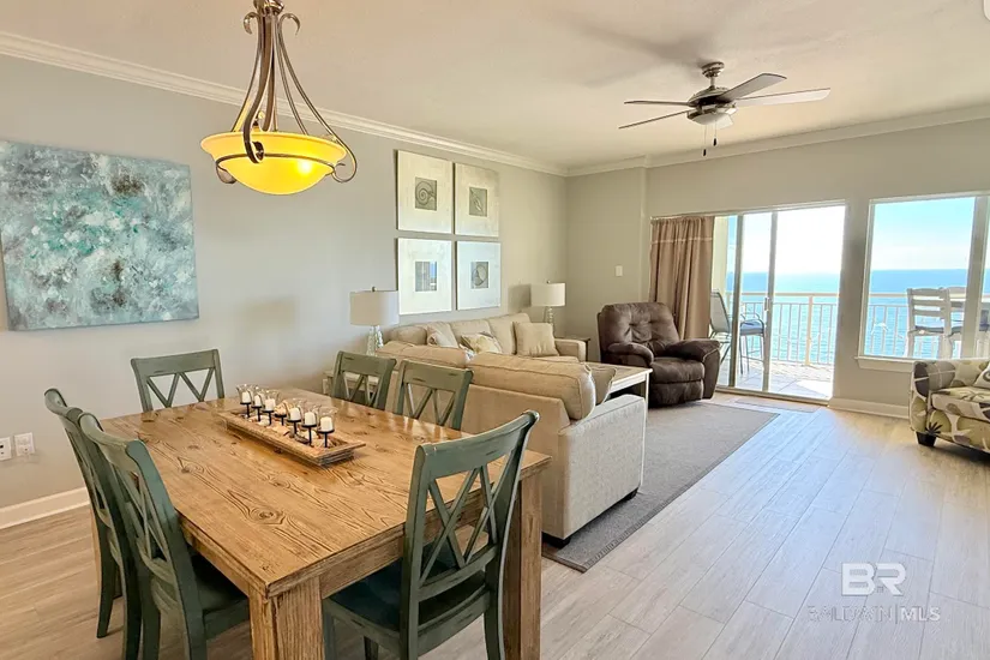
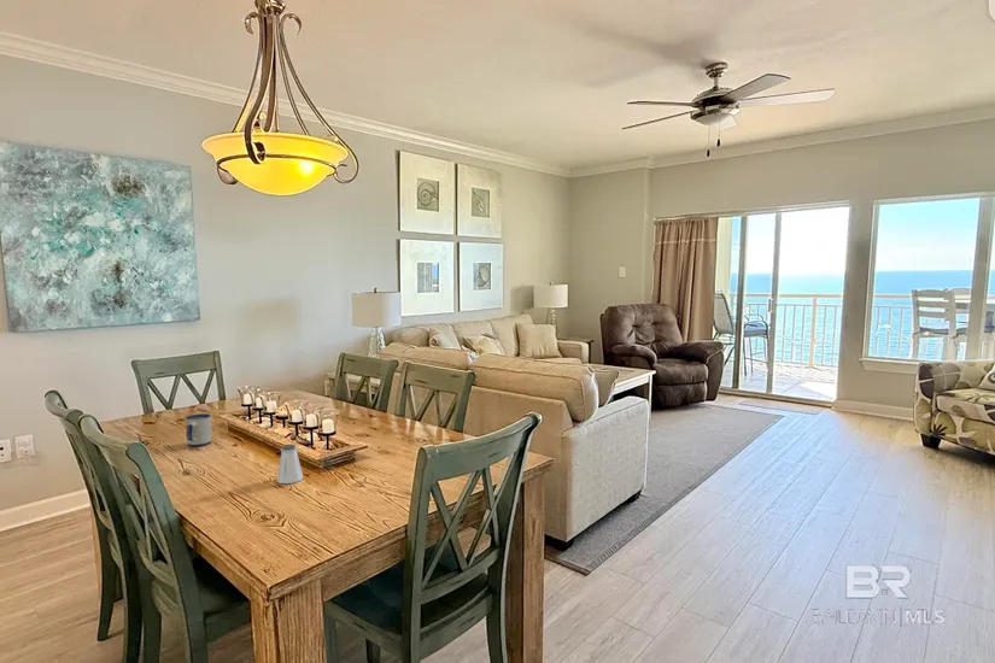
+ saltshaker (288, 462)
+ mug (195, 430)
